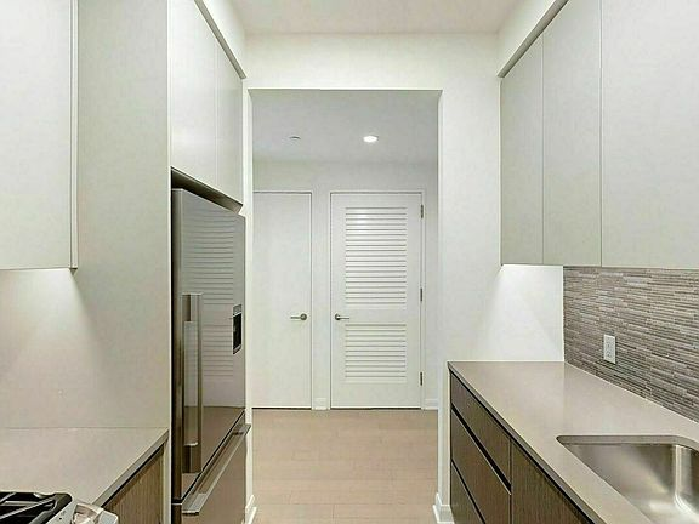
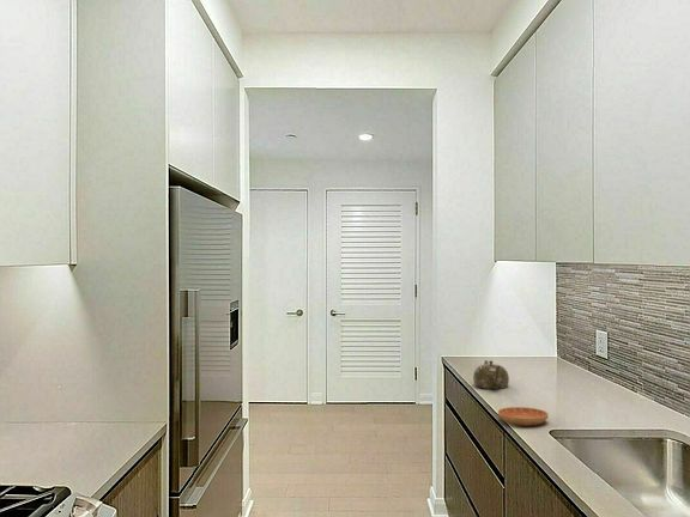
+ saucer (522, 416)
+ teapot (491, 373)
